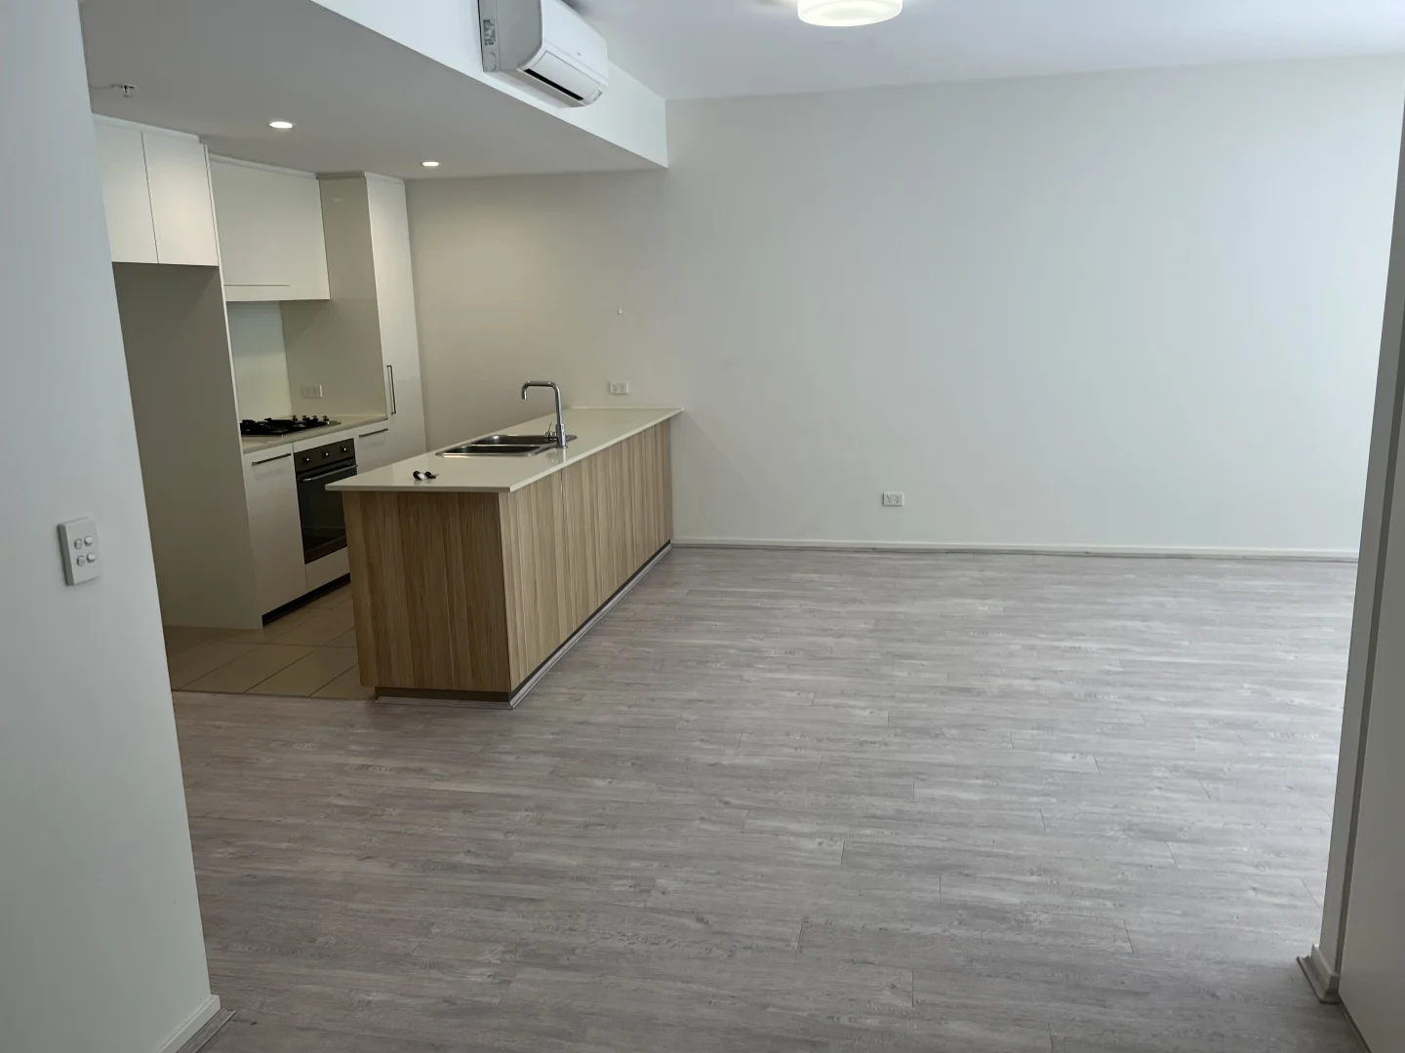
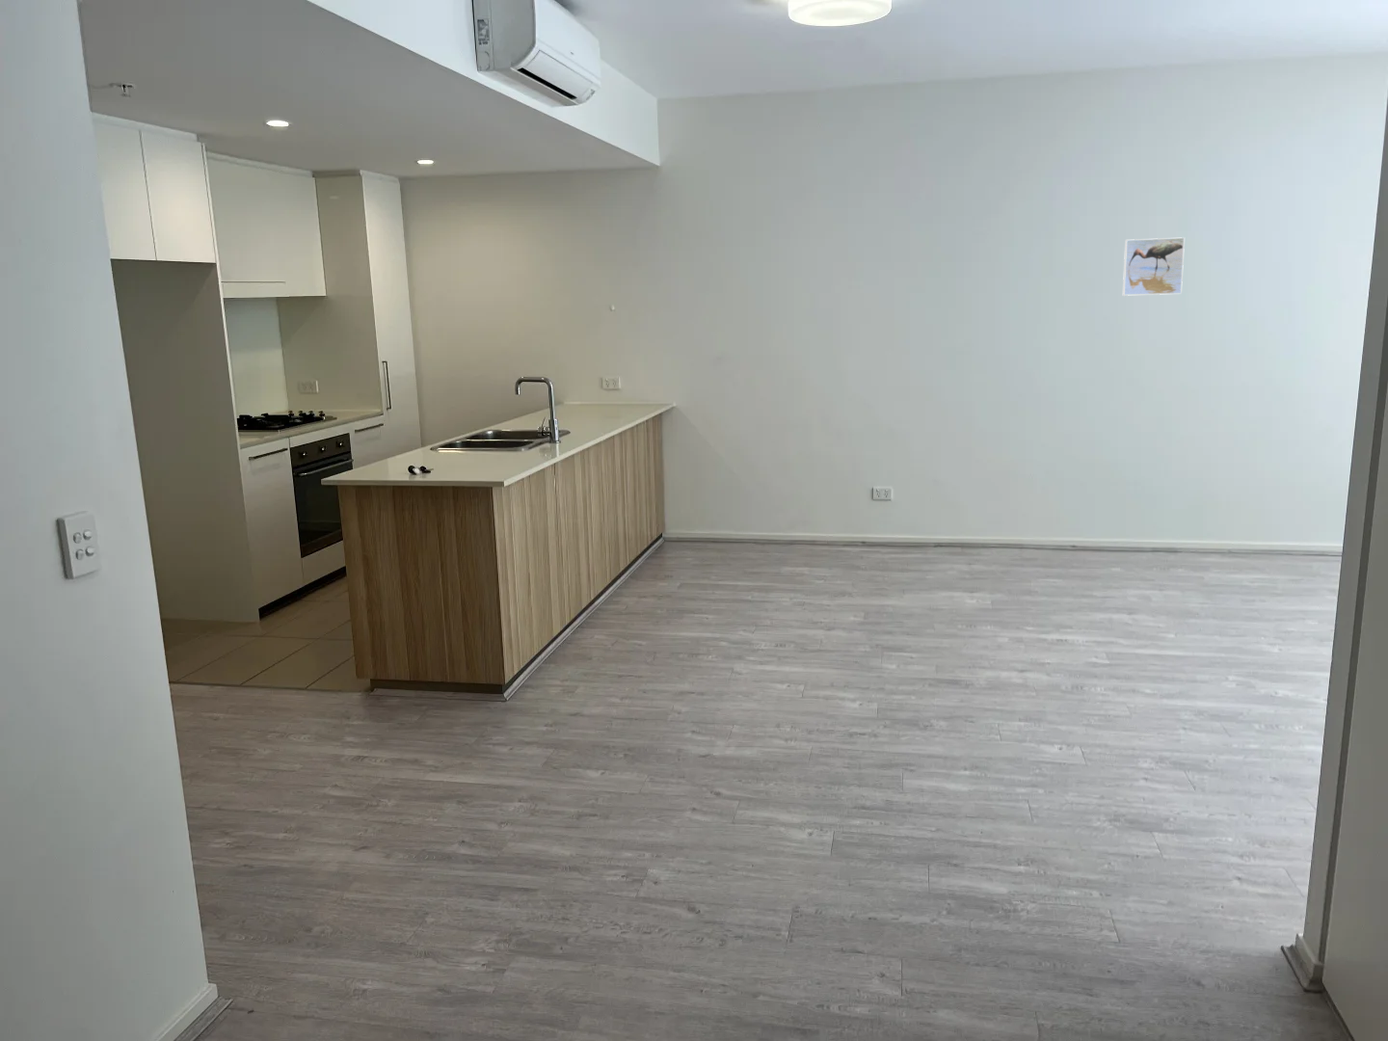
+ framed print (1153, 266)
